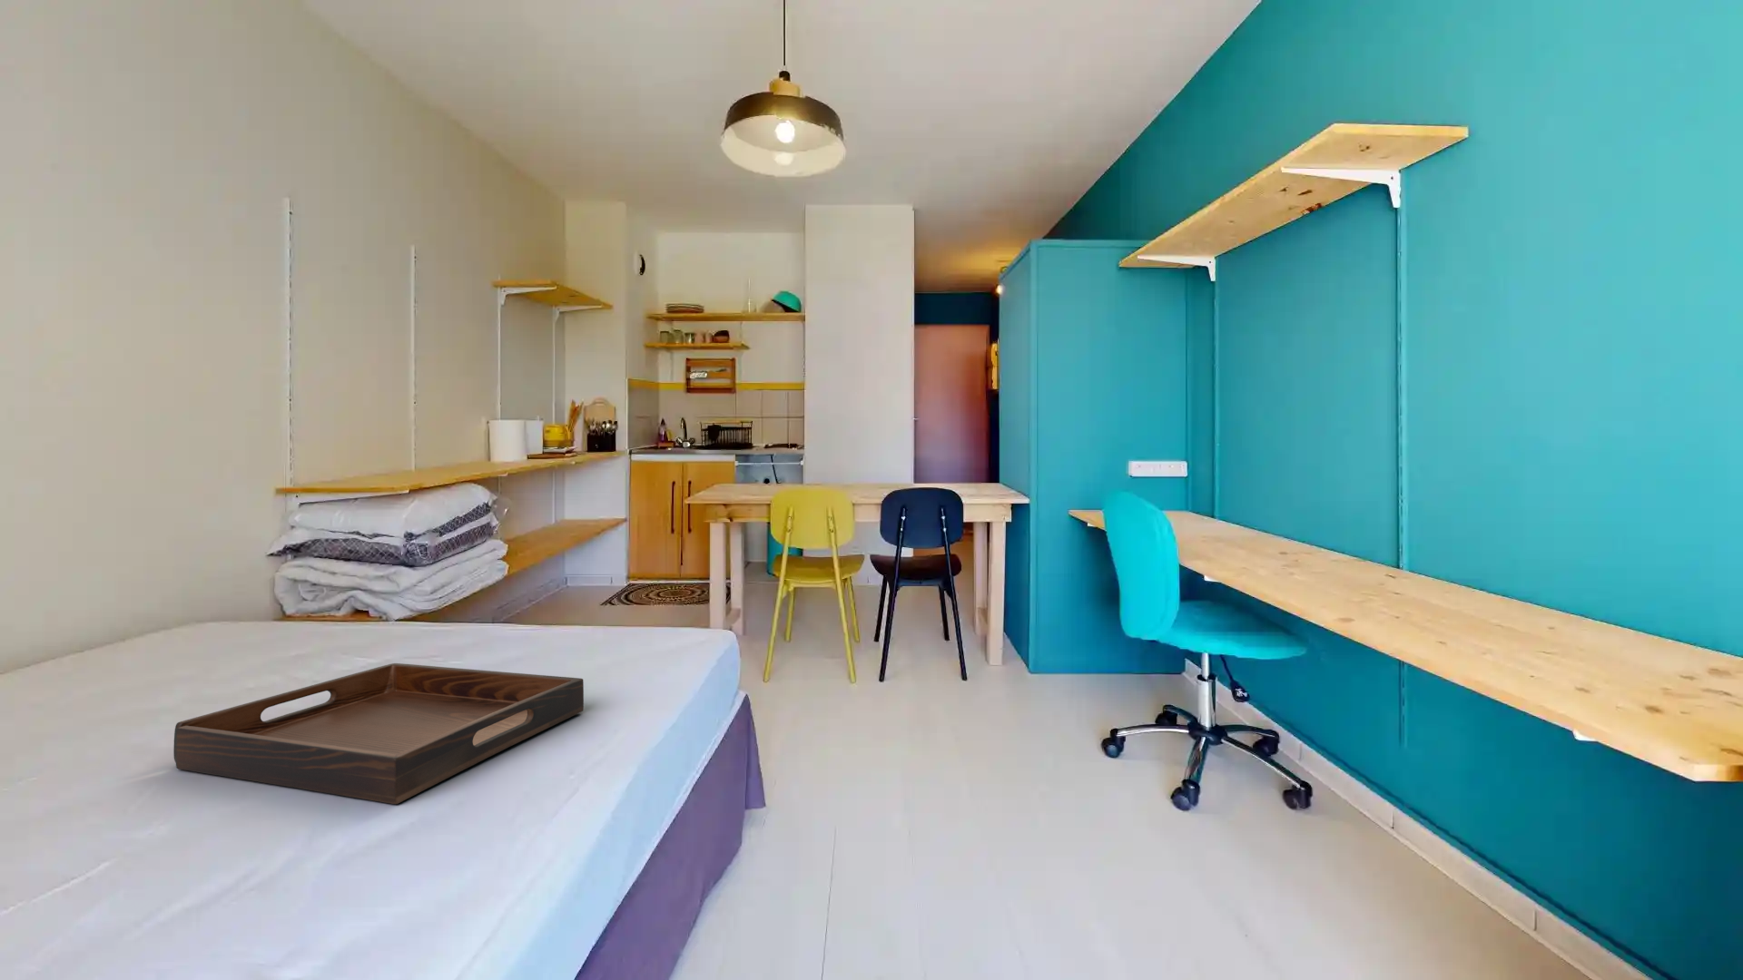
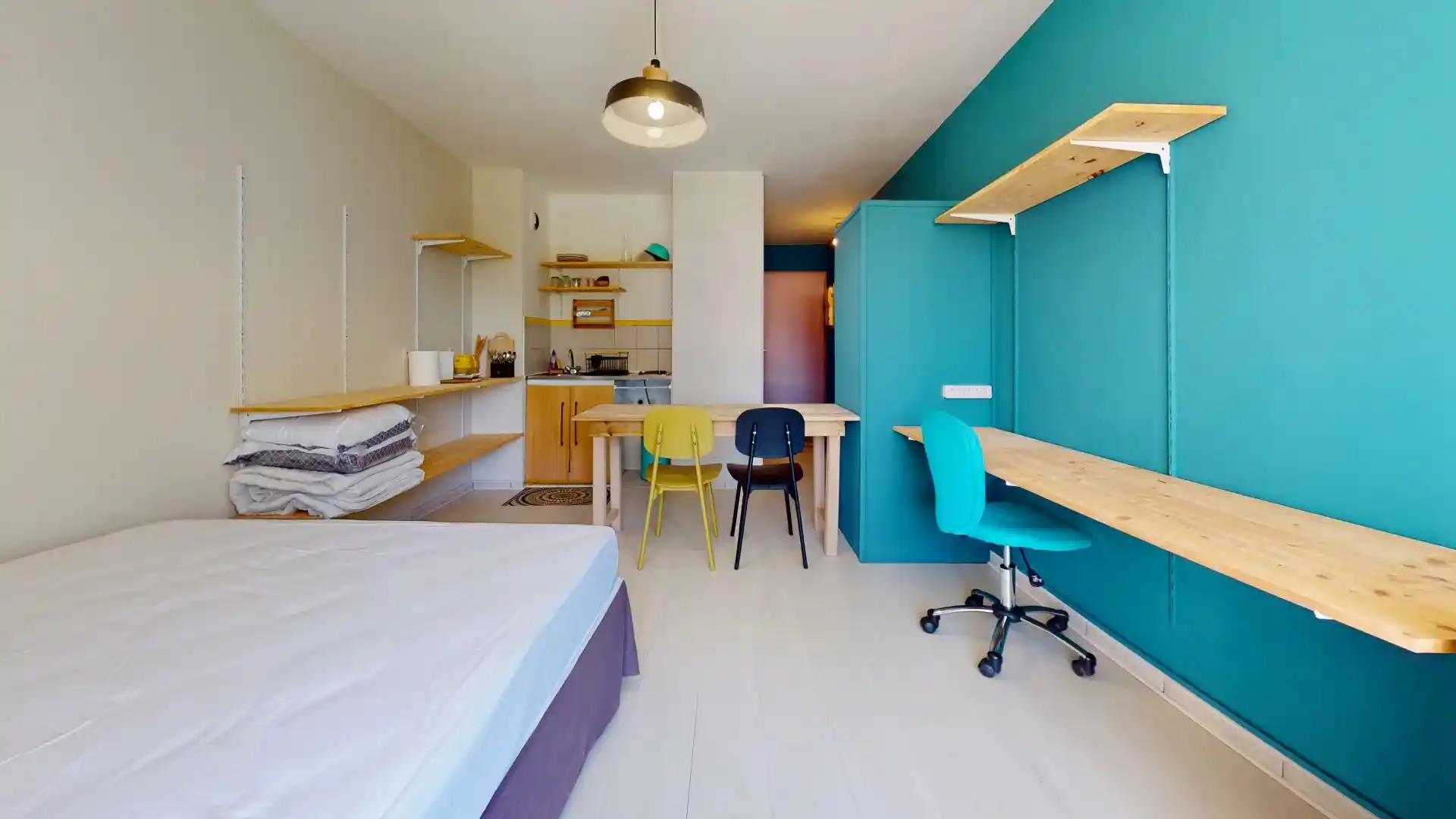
- serving tray (395, 718)
